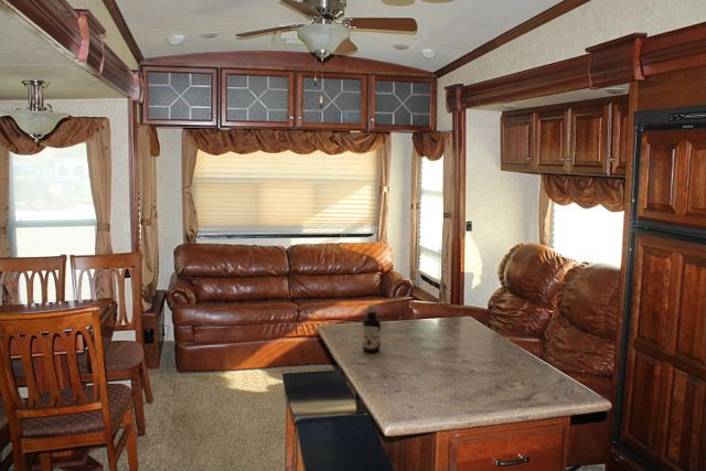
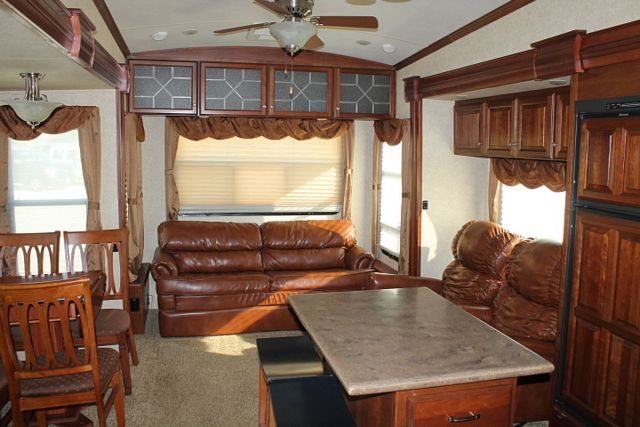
- bottle (371, 328)
